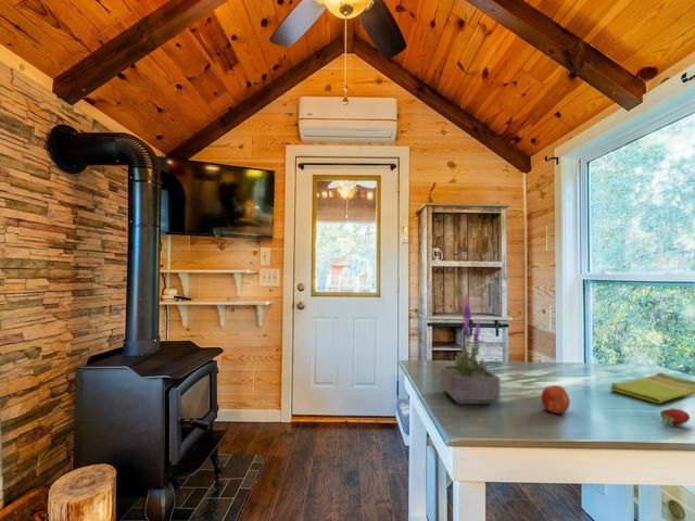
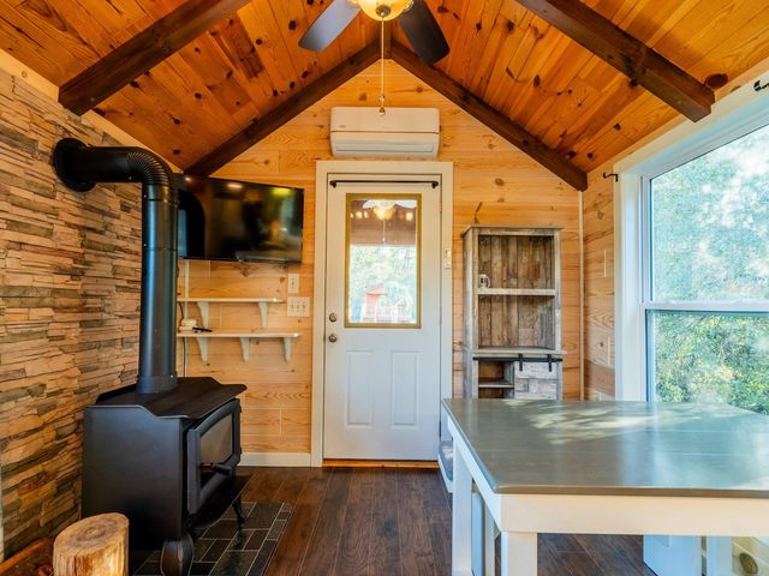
- fruit (555, 398)
- dish towel (659, 385)
- potted plant (468, 346)
- fruit (674, 416)
